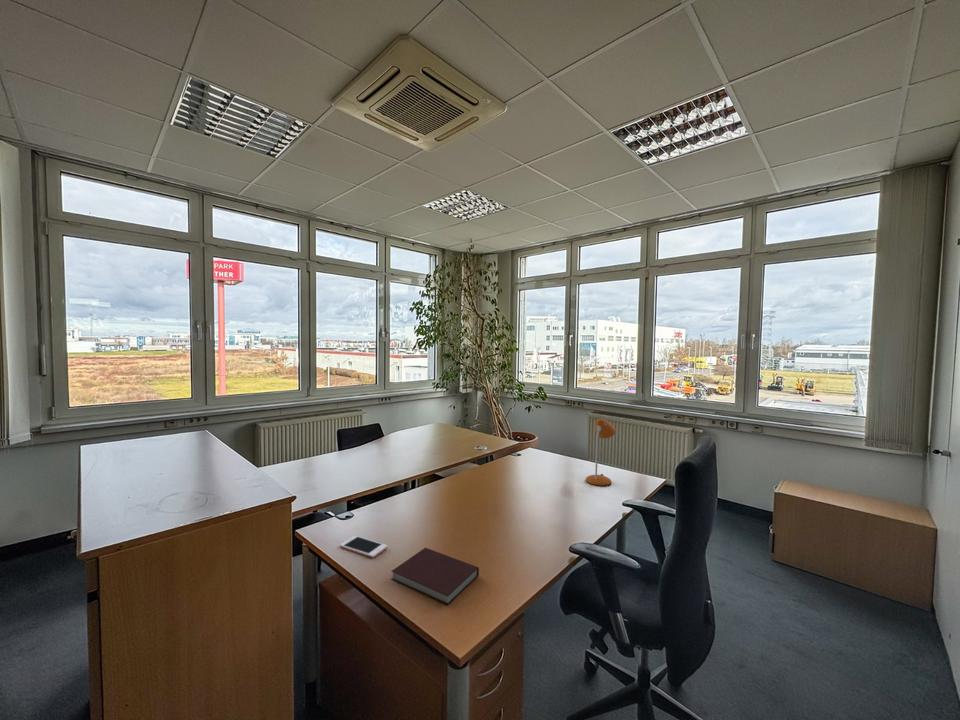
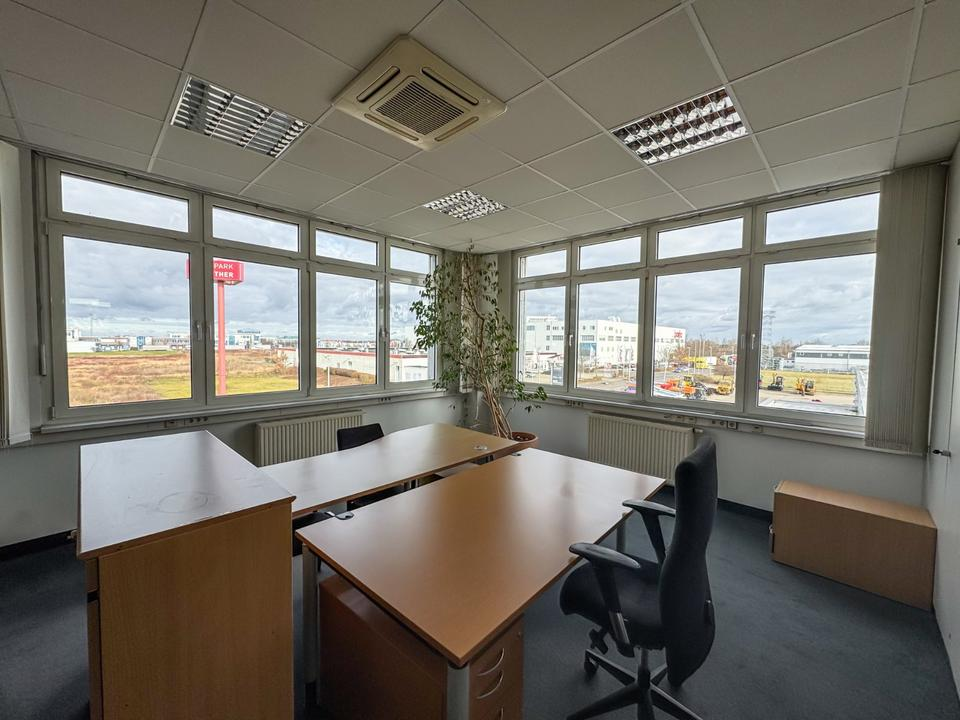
- notebook (435, 573)
- desk lamp (597, 449)
- cell phone (363, 546)
